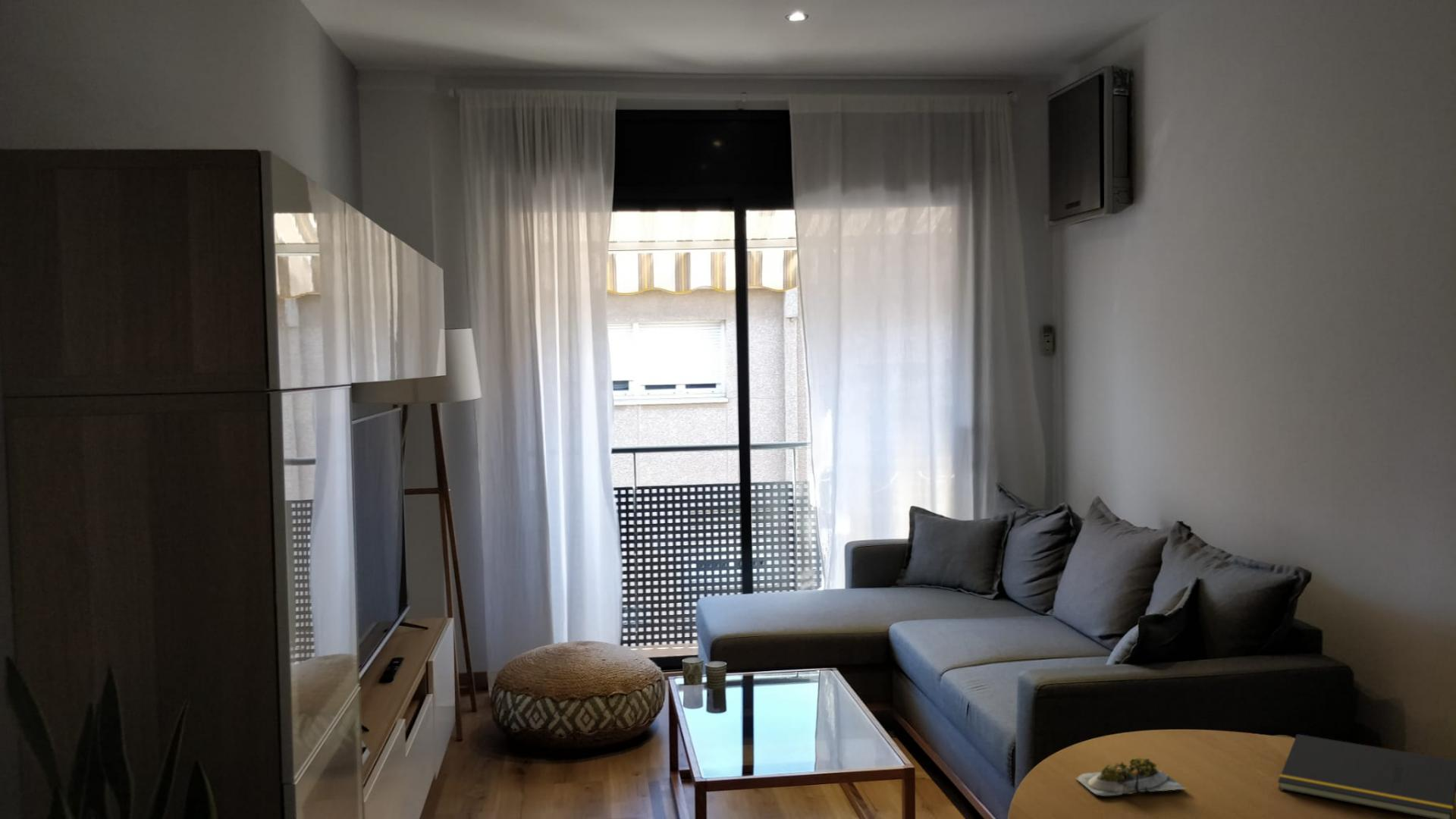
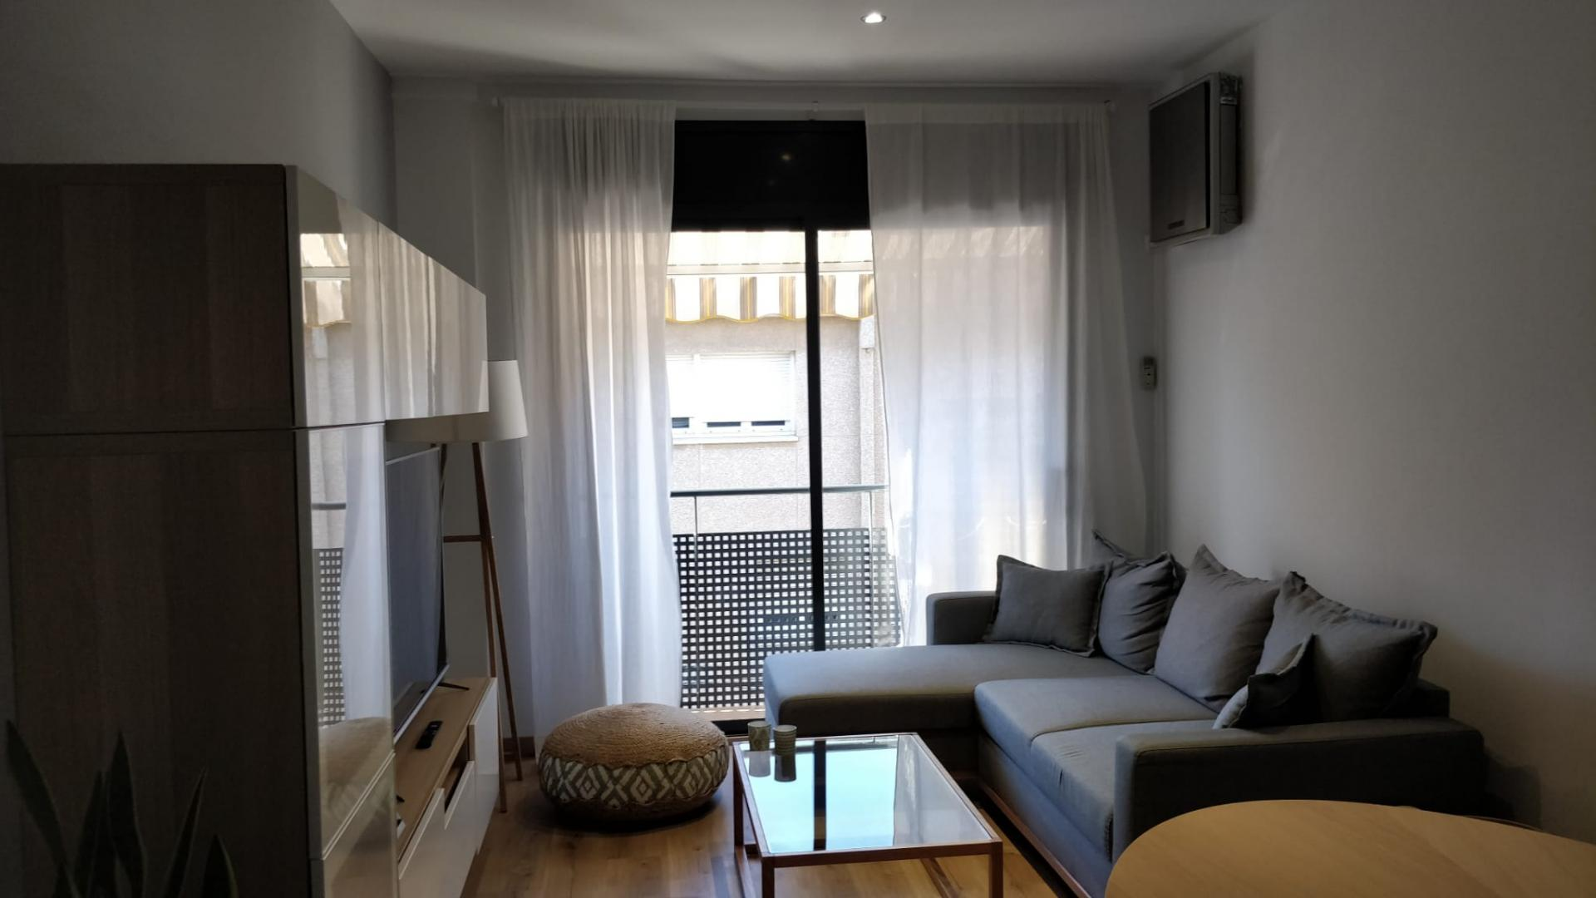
- notepad (1368, 774)
- succulent plant (1127, 771)
